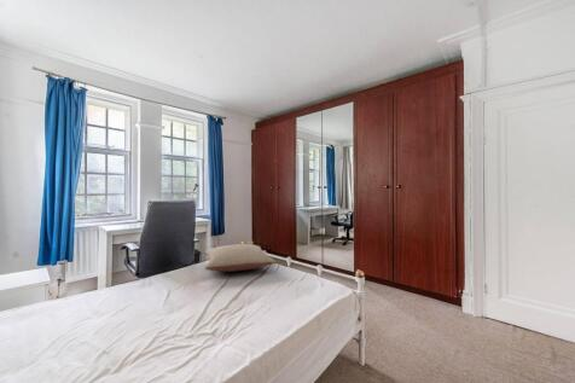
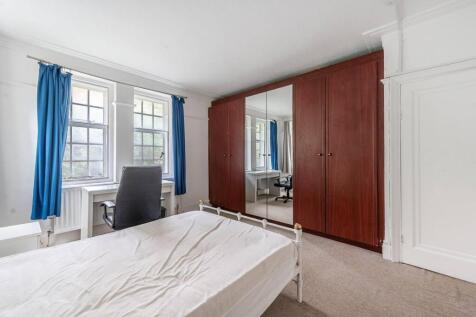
- pillow (237, 256)
